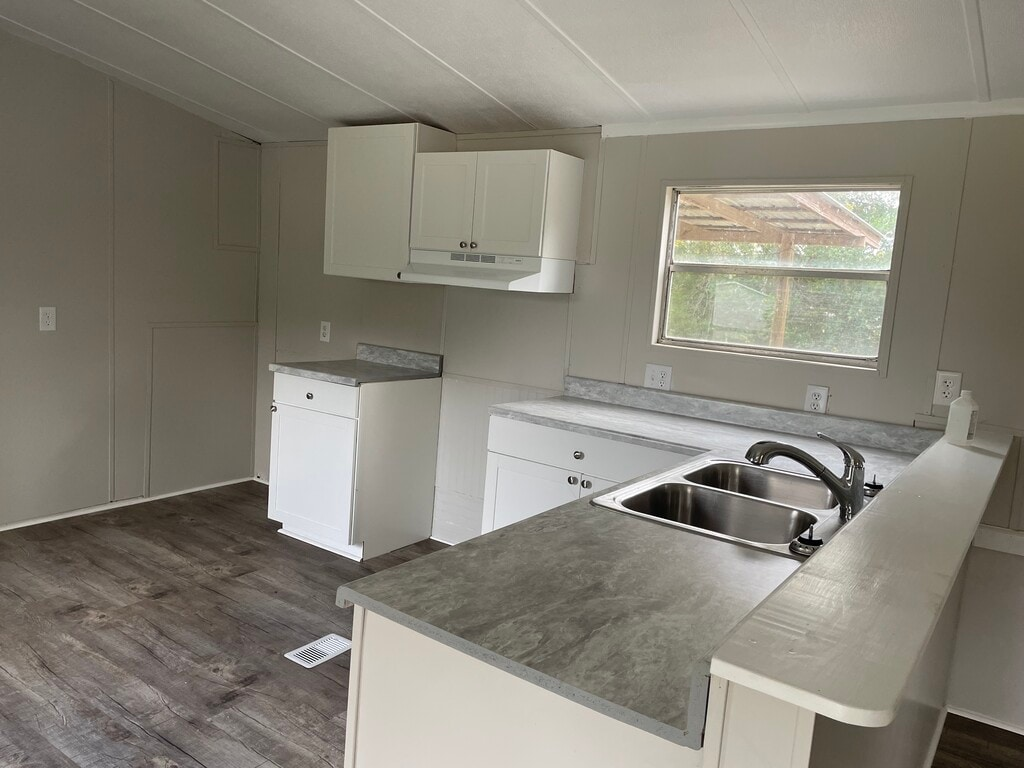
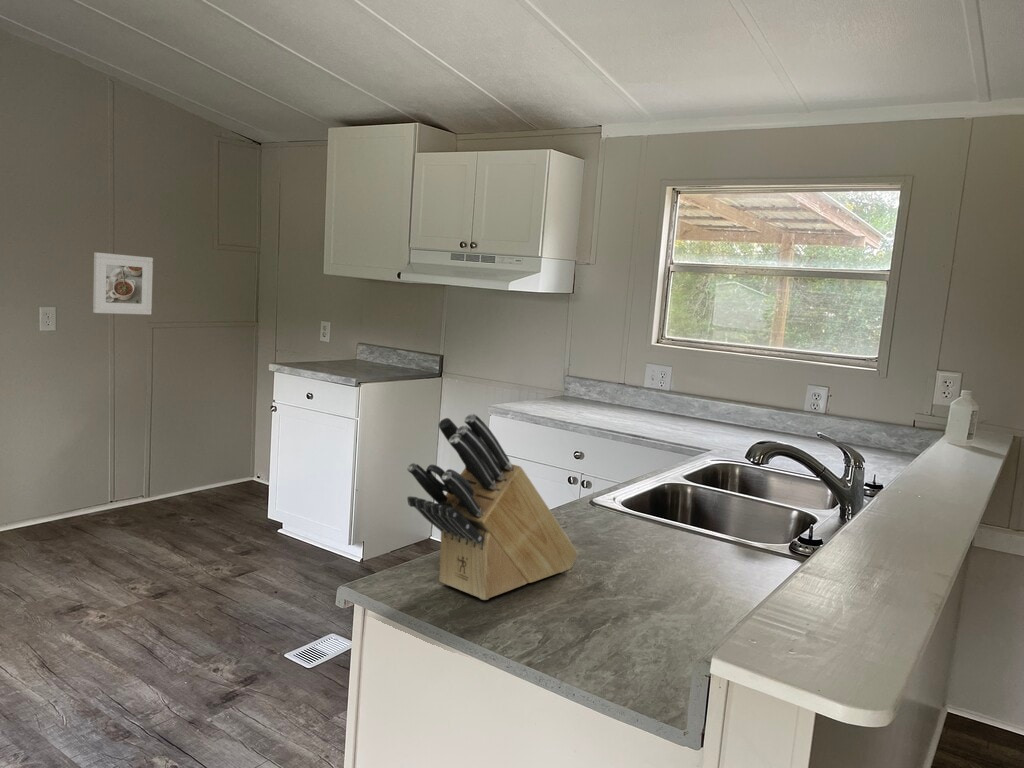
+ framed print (123, 284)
+ knife block (499, 495)
